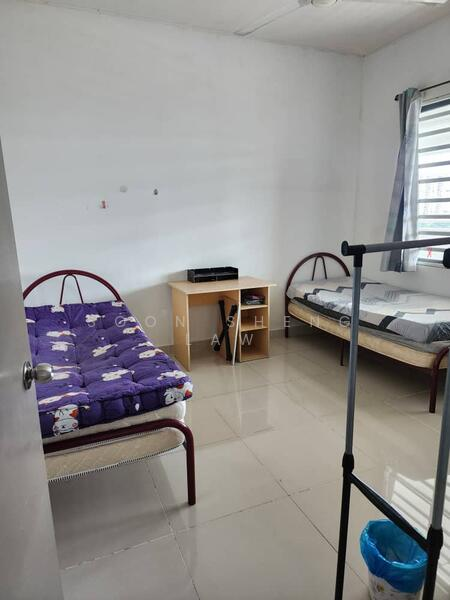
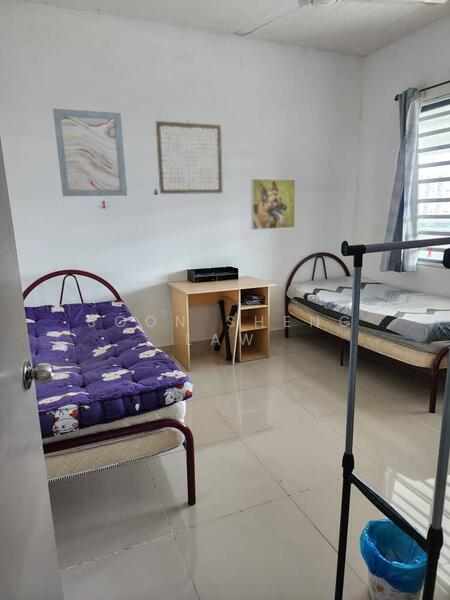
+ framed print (273, 204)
+ wall art (190, 156)
+ wall art (91, 154)
